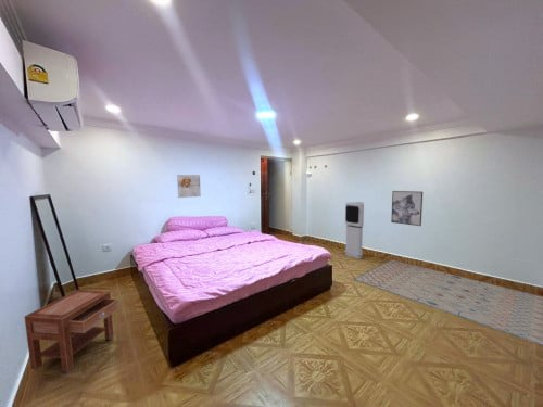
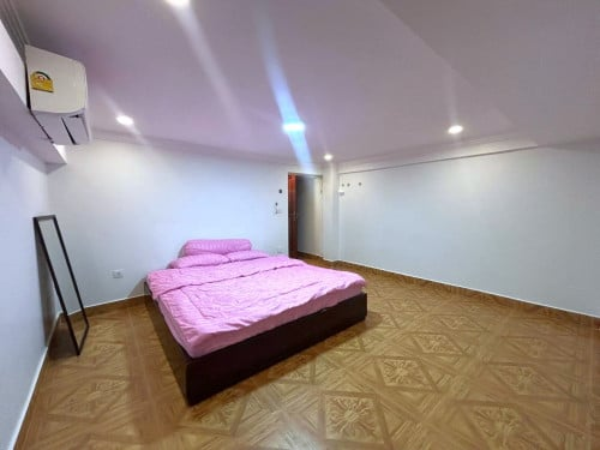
- rug (443, 289)
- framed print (189, 186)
- nightstand (77, 327)
- wall art (406, 207)
- air purifier (356, 229)
